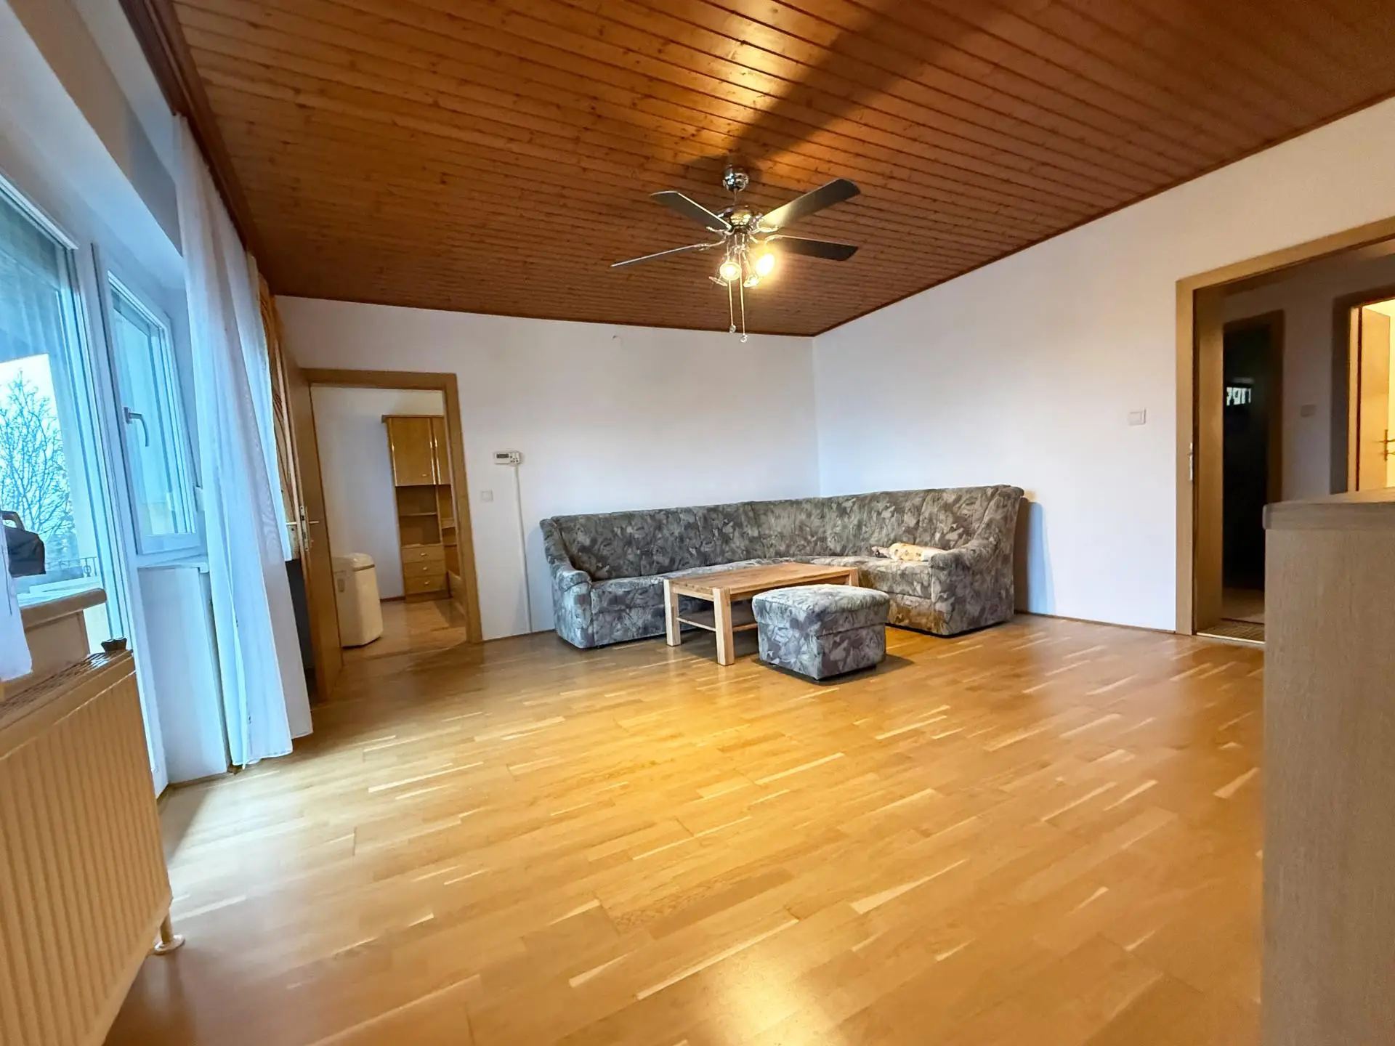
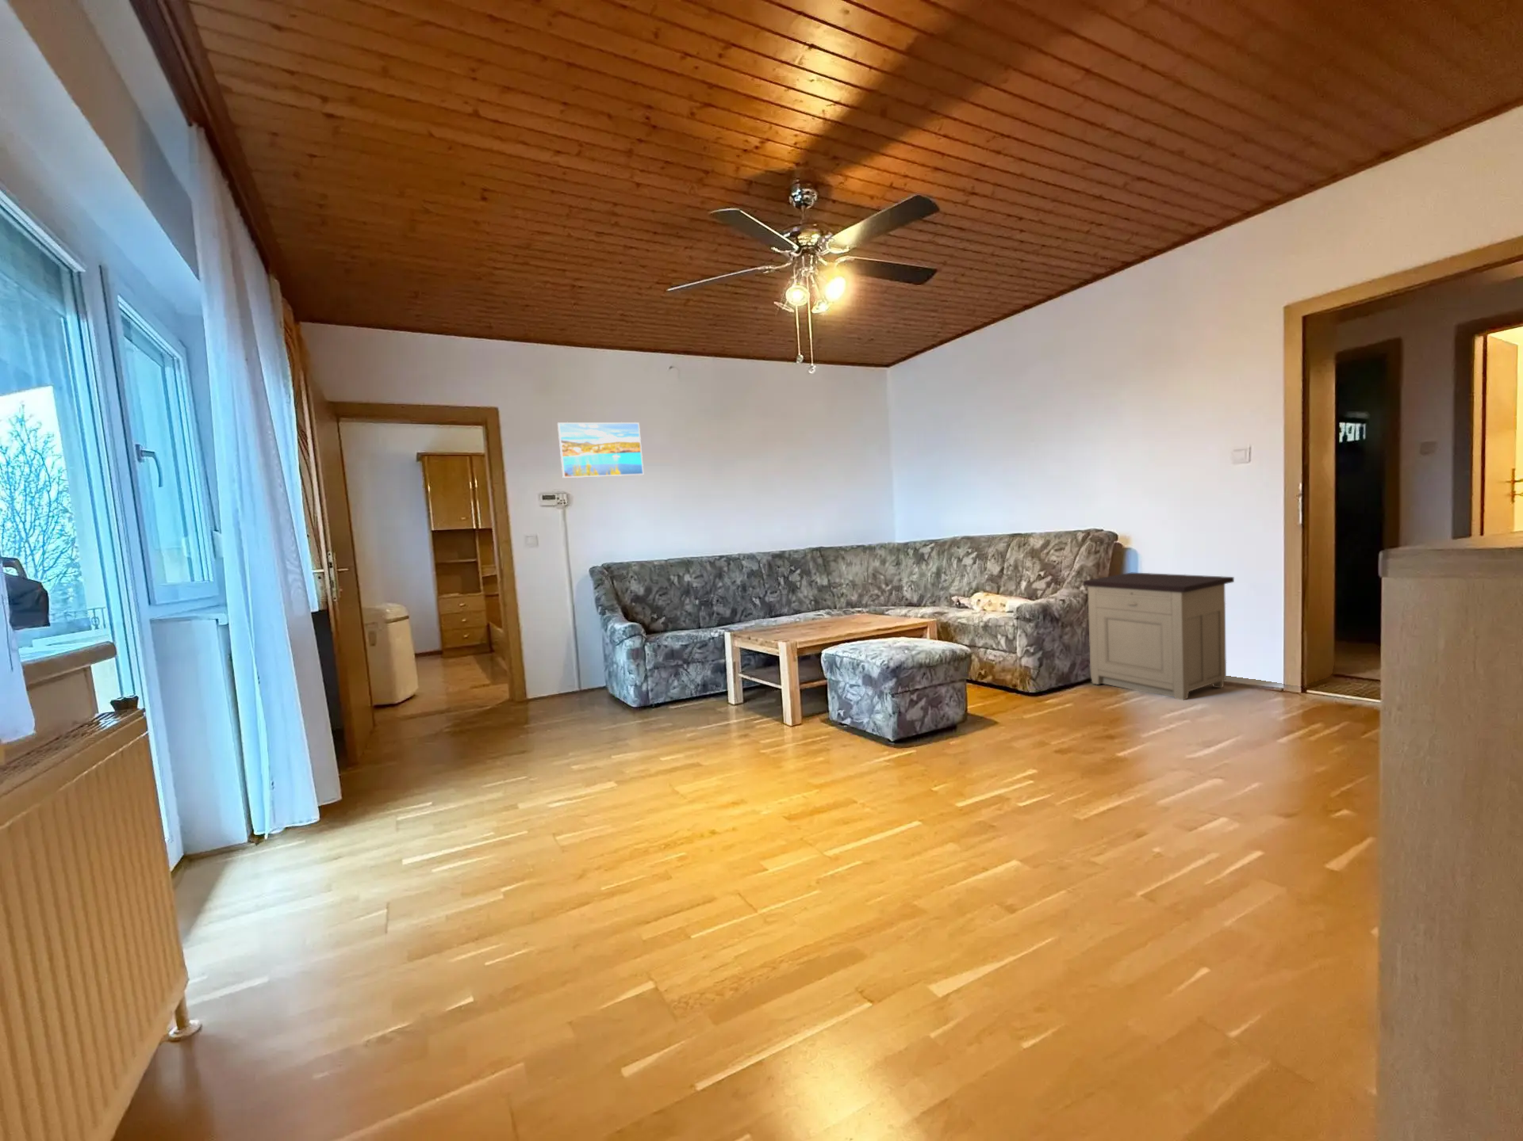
+ nightstand (1156, 633)
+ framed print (601, 449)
